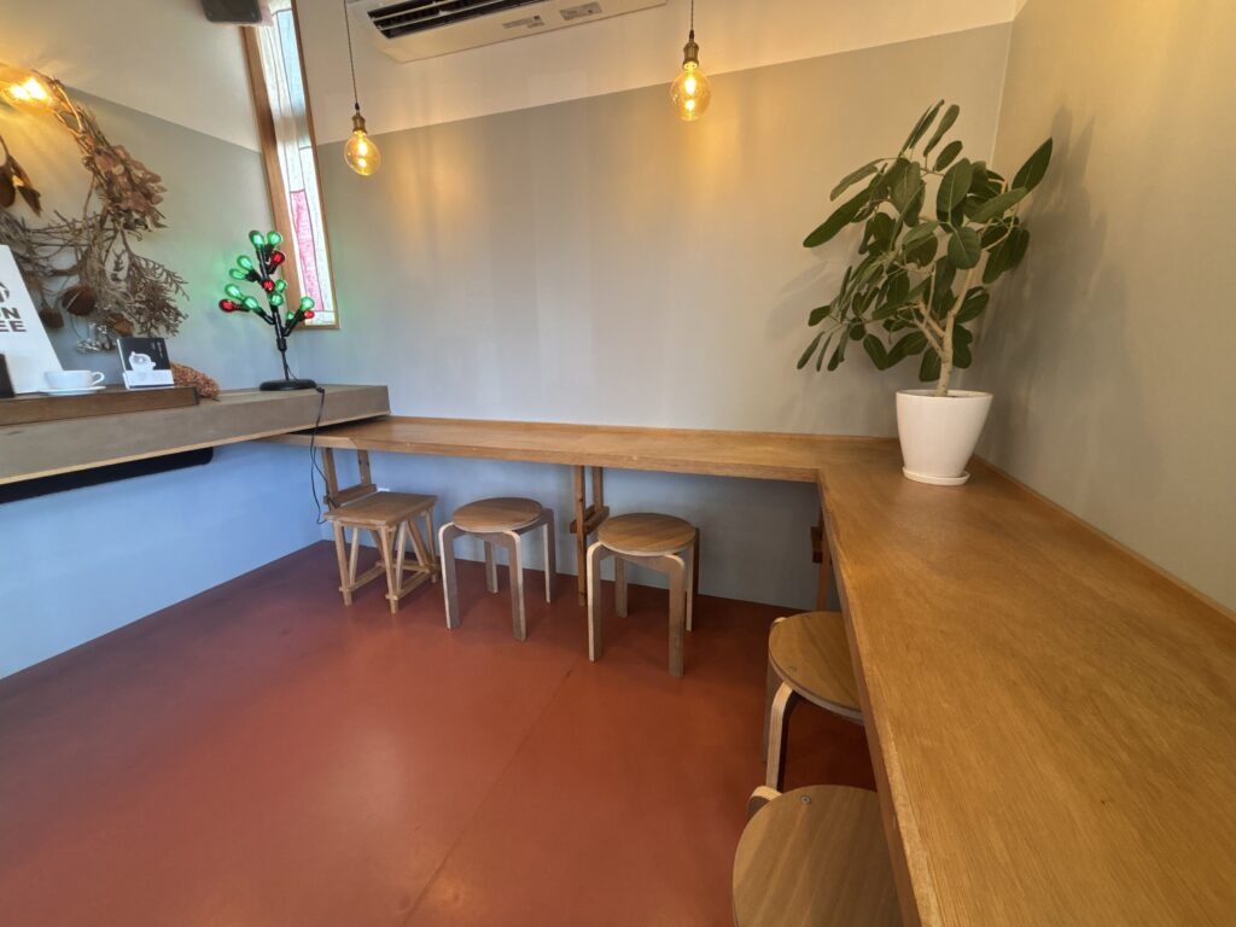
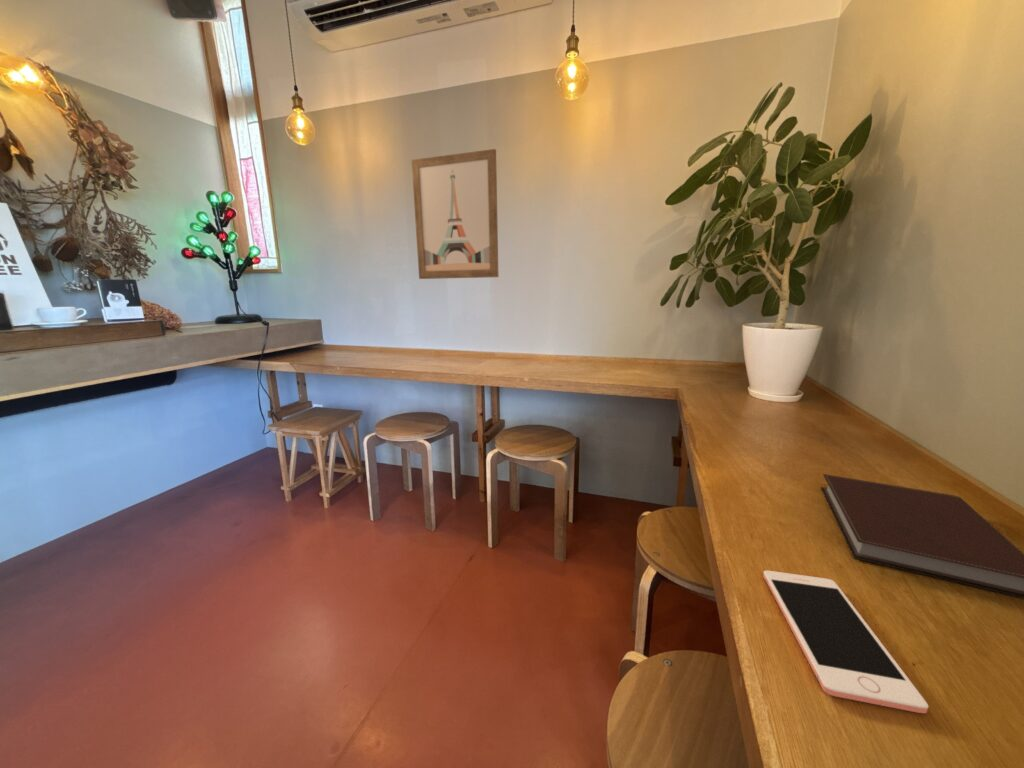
+ wall art (455, 218)
+ cell phone (829, 628)
+ notebook (912, 524)
